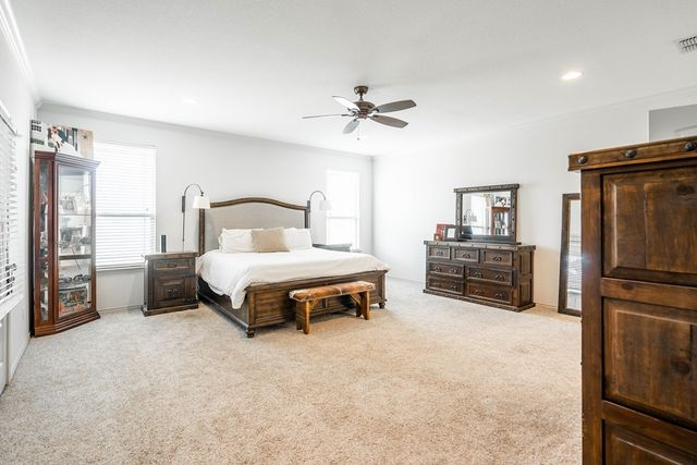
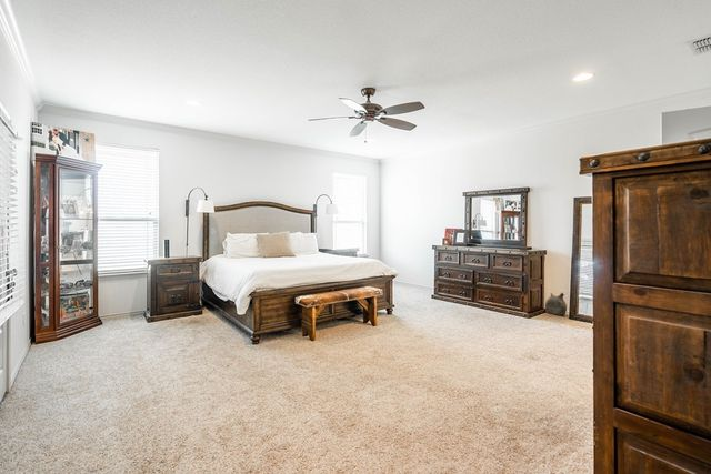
+ ceramic jug (555, 302)
